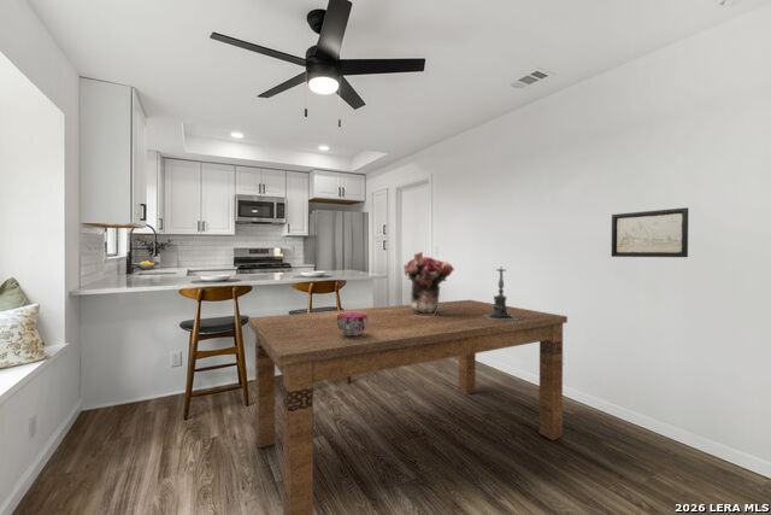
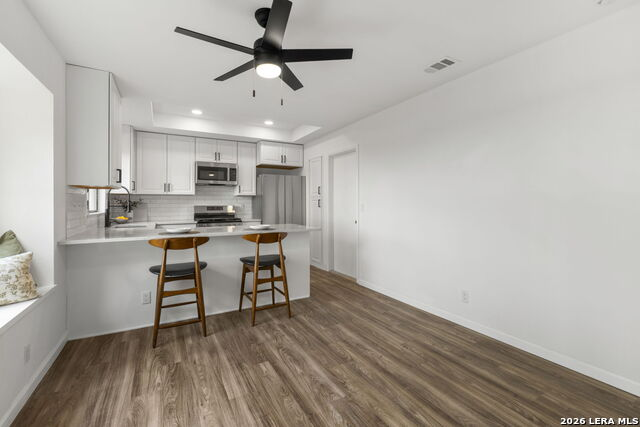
- bouquet (425, 282)
- candle holder (500, 288)
- decorative bowl (352, 324)
- wall art (646, 234)
- dining table (410, 364)
